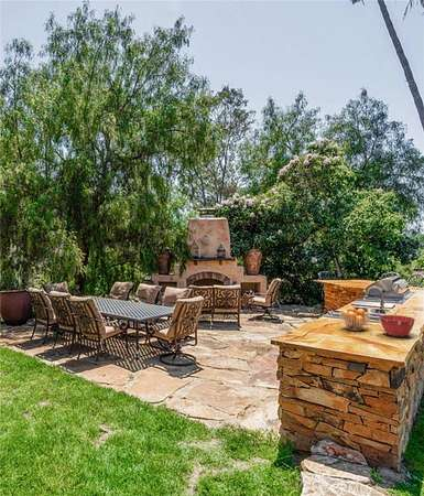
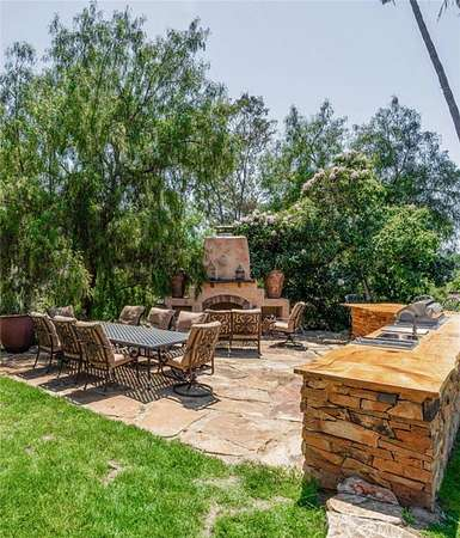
- fruit basket (355, 317)
- mixing bowl (396, 326)
